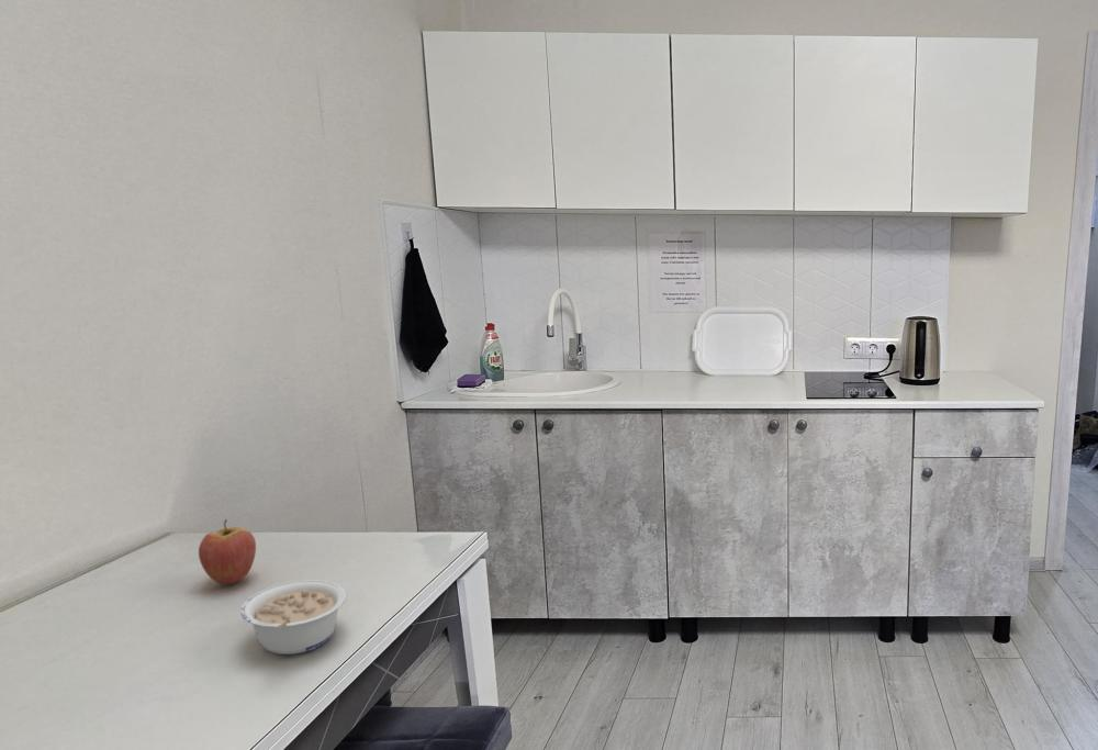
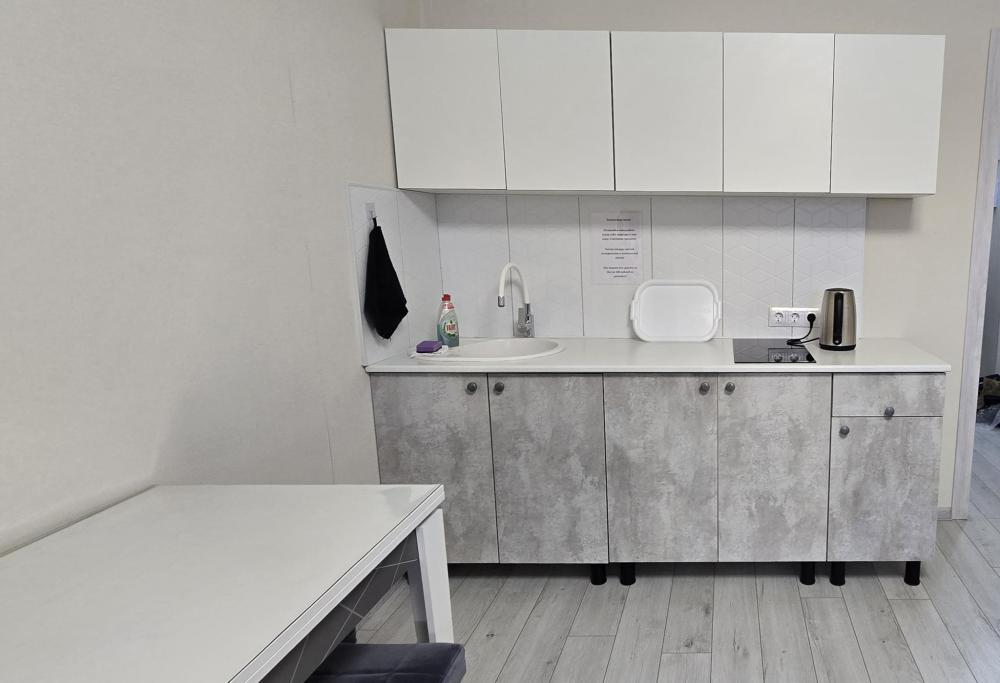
- legume (298, 616)
- fruit (227, 549)
